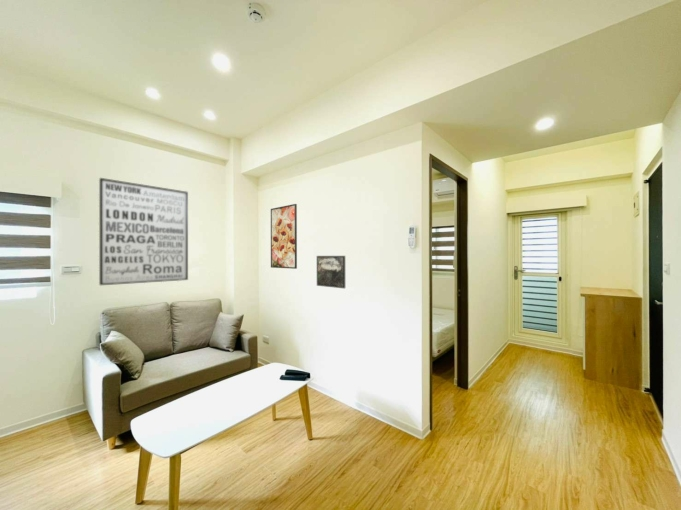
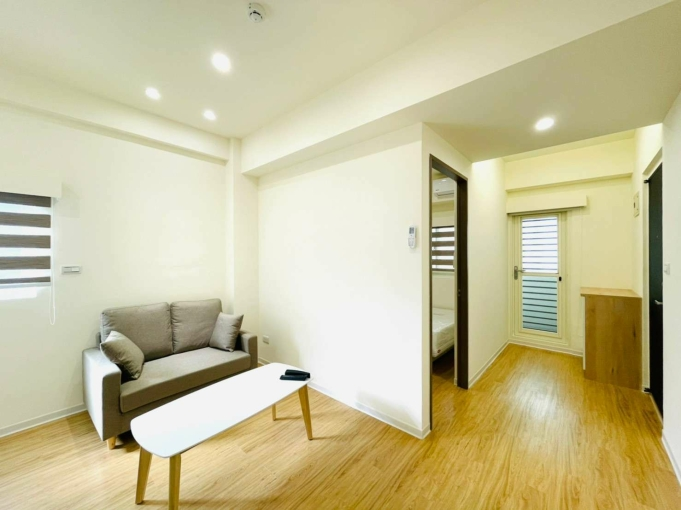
- wall art (147, 234)
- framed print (330, 271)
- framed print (283, 237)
